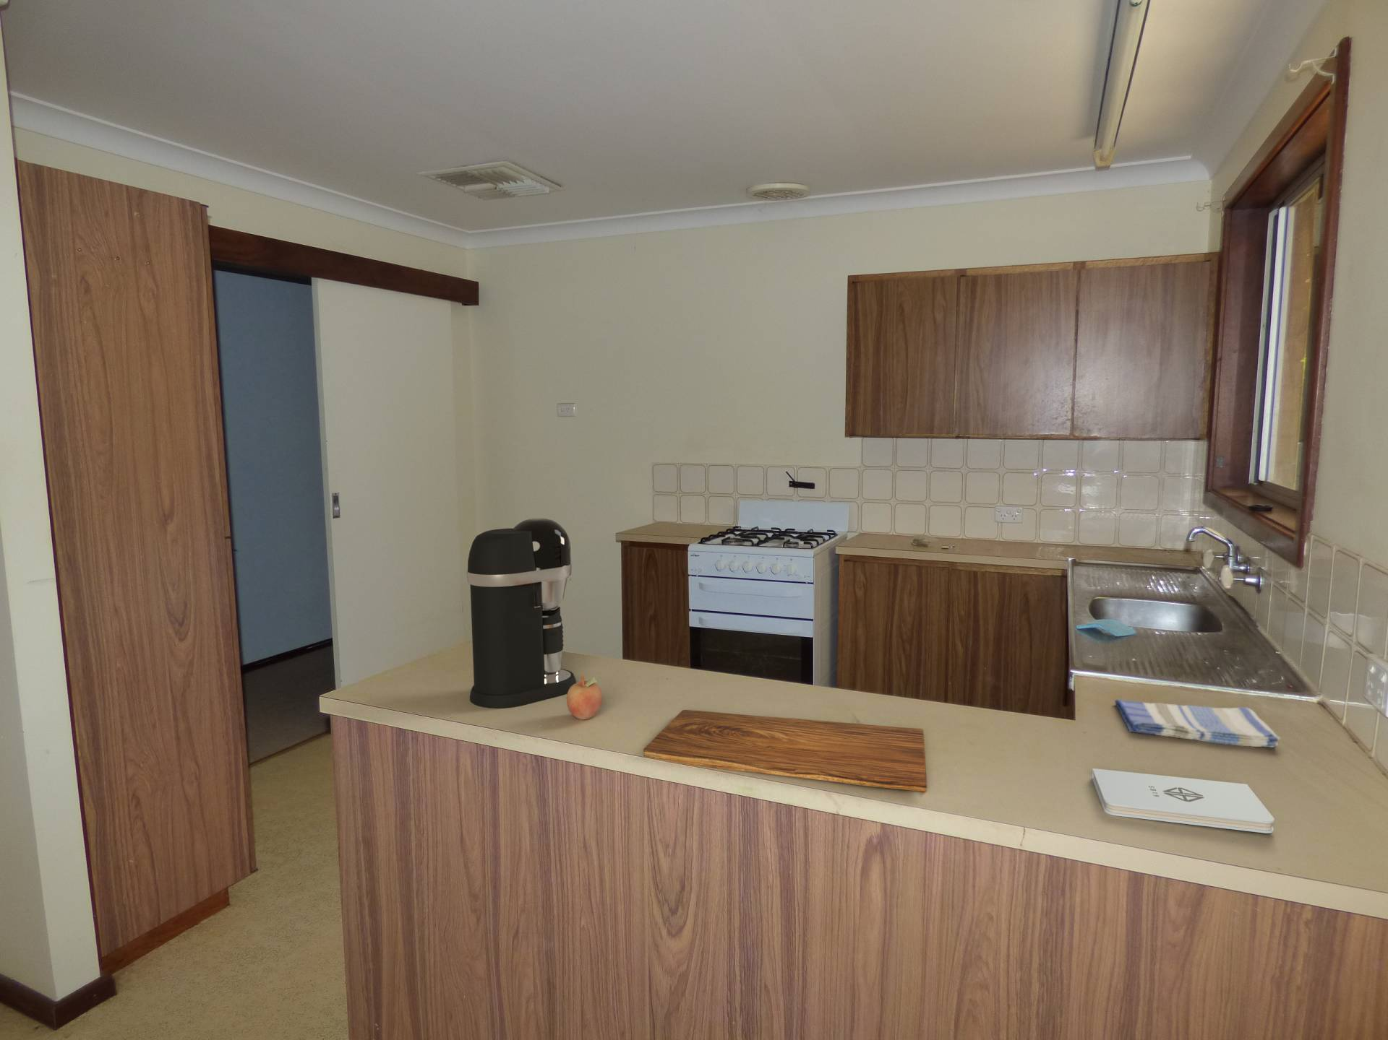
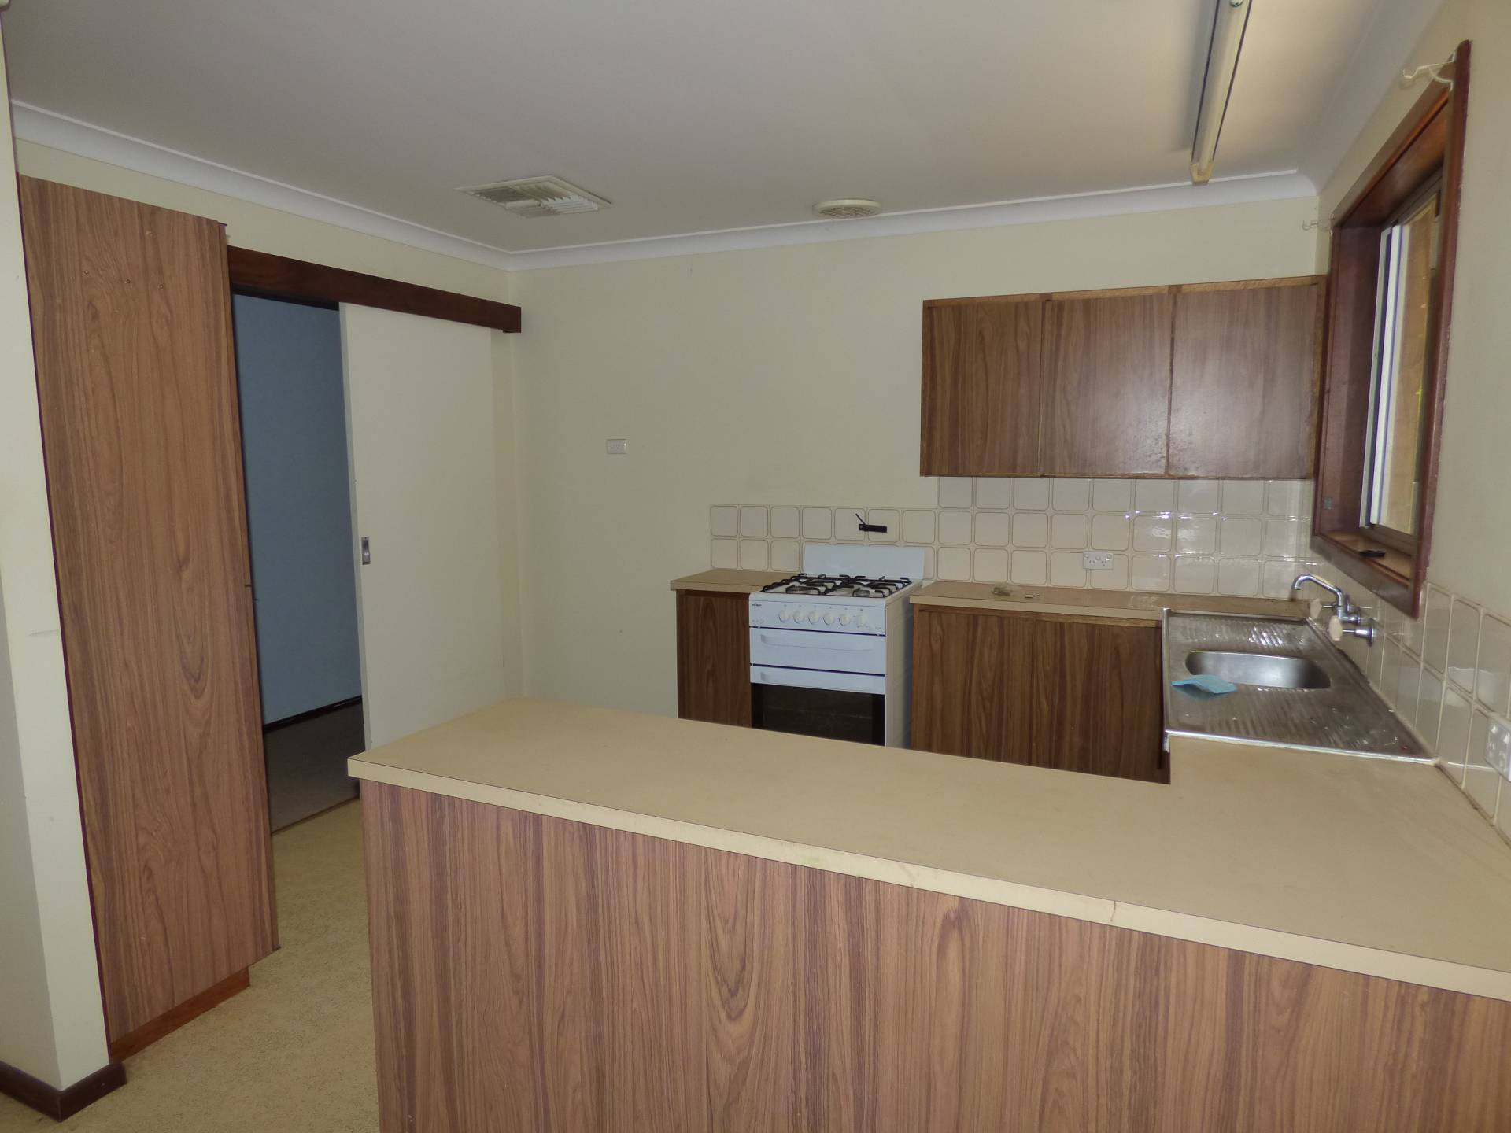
- dish towel (1192, 719)
- fruit (584, 696)
- notepad (1178, 799)
- cutting board (788, 745)
- coffee maker (521, 606)
